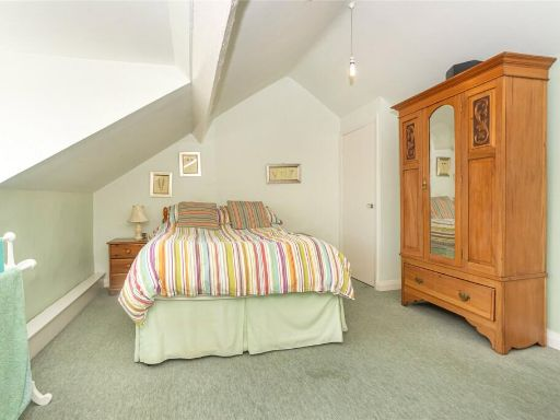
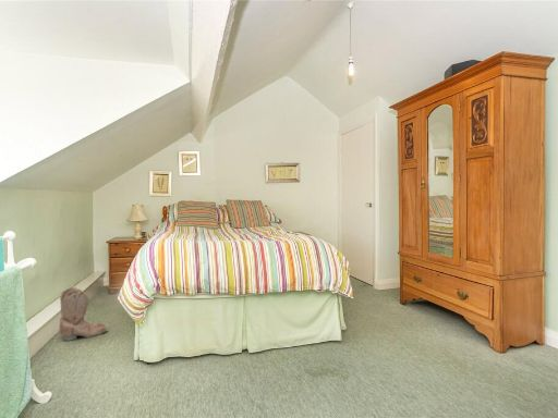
+ boots (84, 309)
